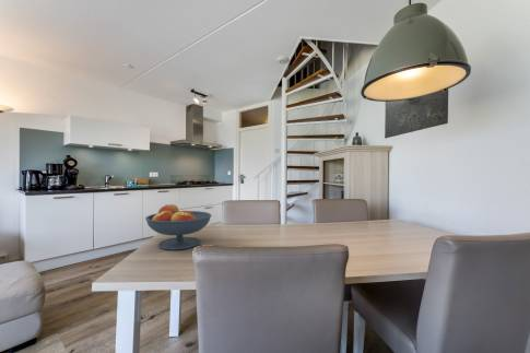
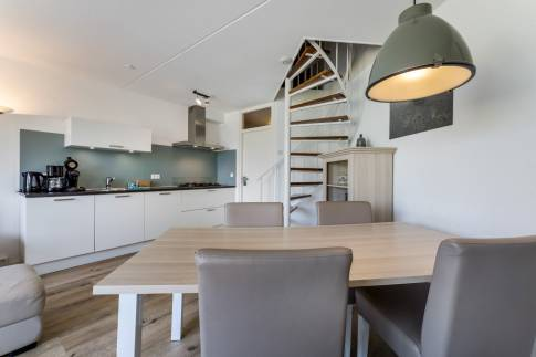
- fruit bowl (179, 224)
